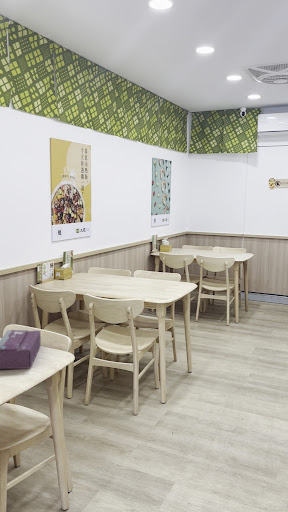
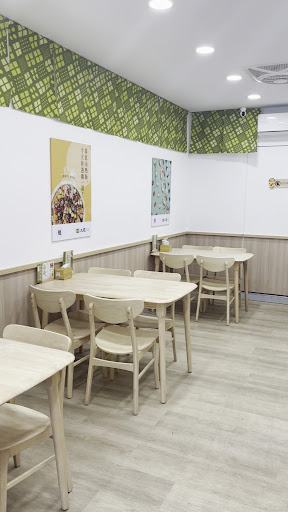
- tissue box (18, 348)
